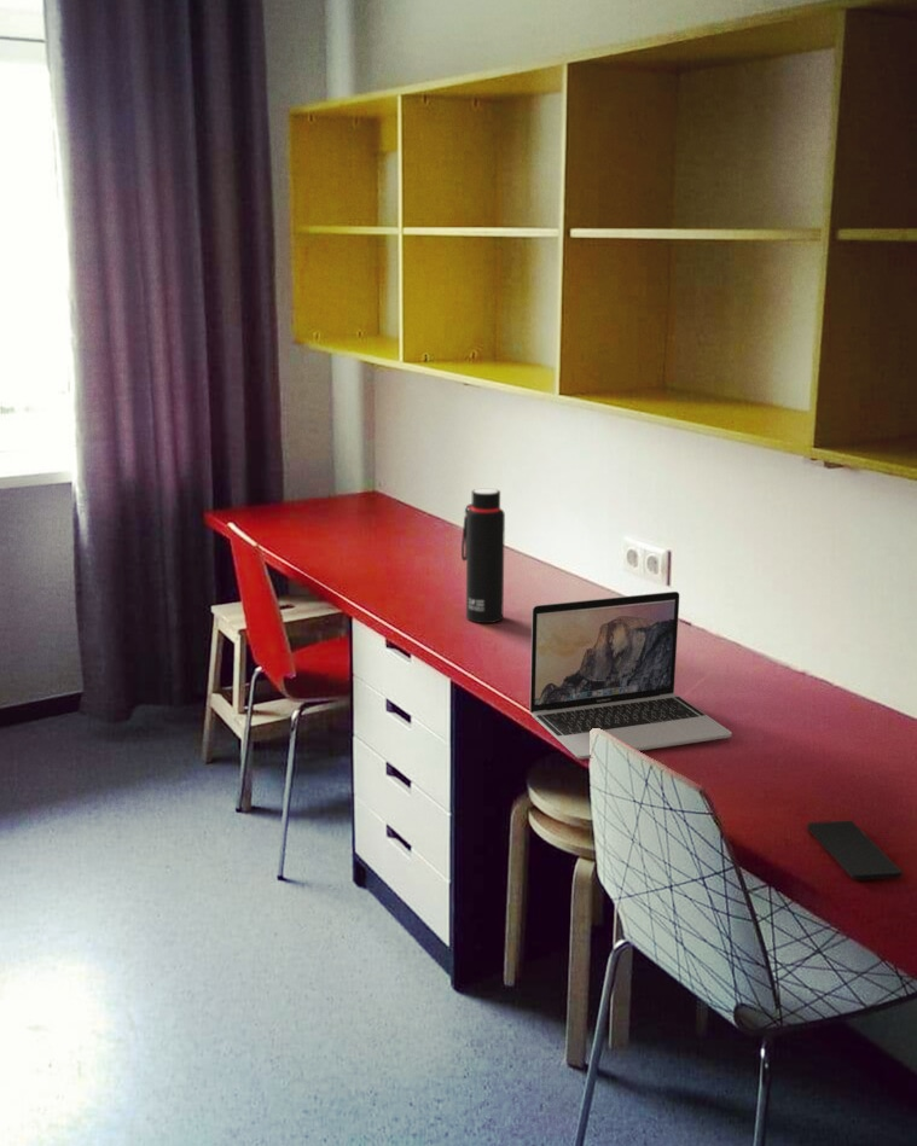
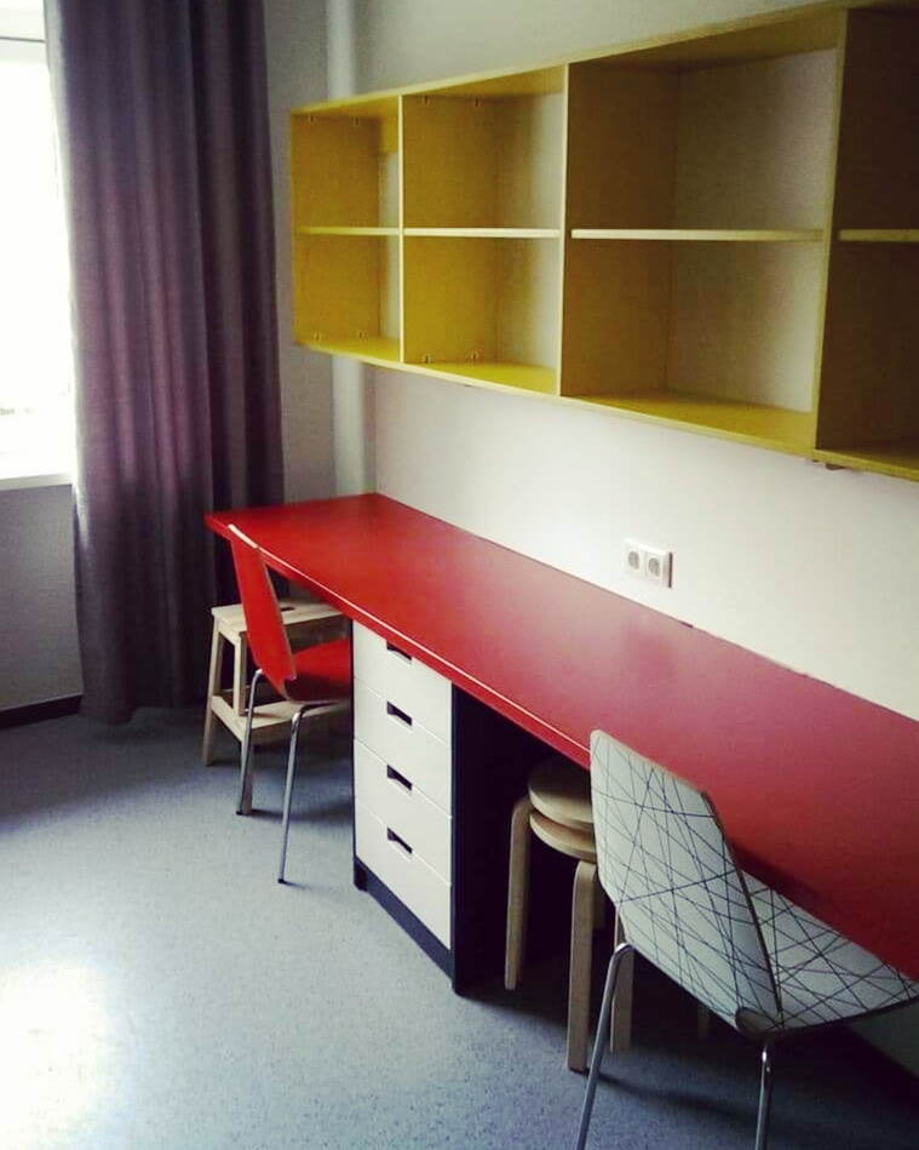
- smartphone (852, 849)
- water bottle (482, 554)
- laptop (631, 671)
